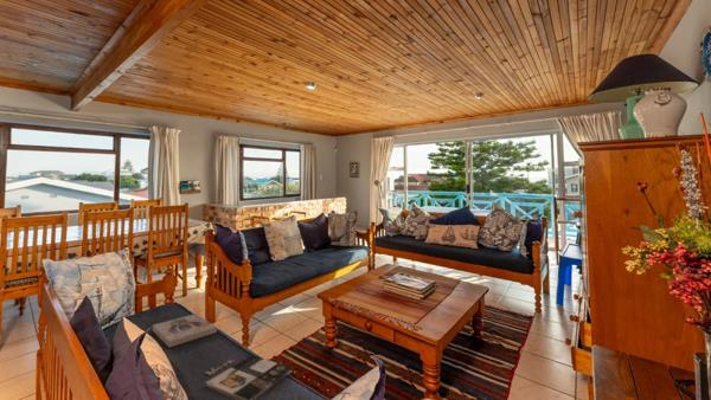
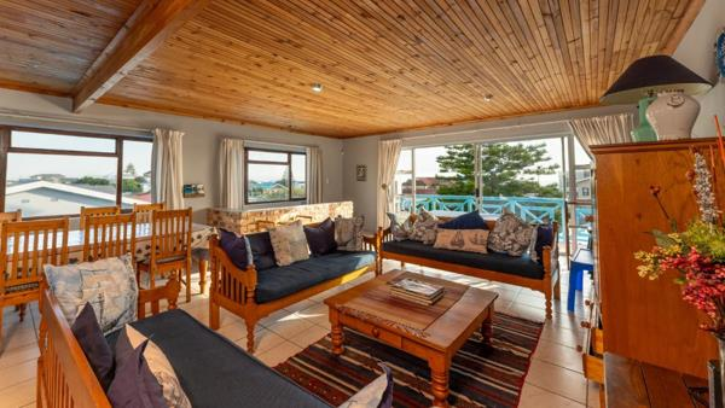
- book (184, 328)
- magazine (243, 373)
